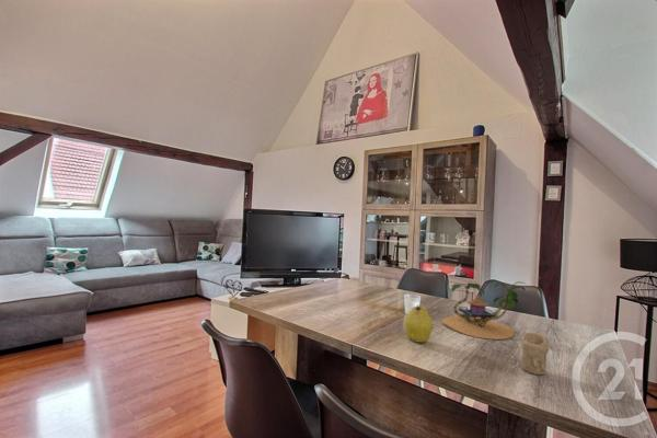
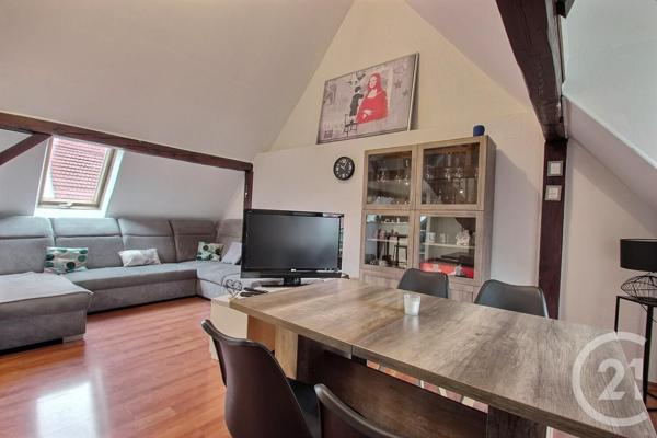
- plant (487, 304)
- fruit (418, 323)
- candle (534, 353)
